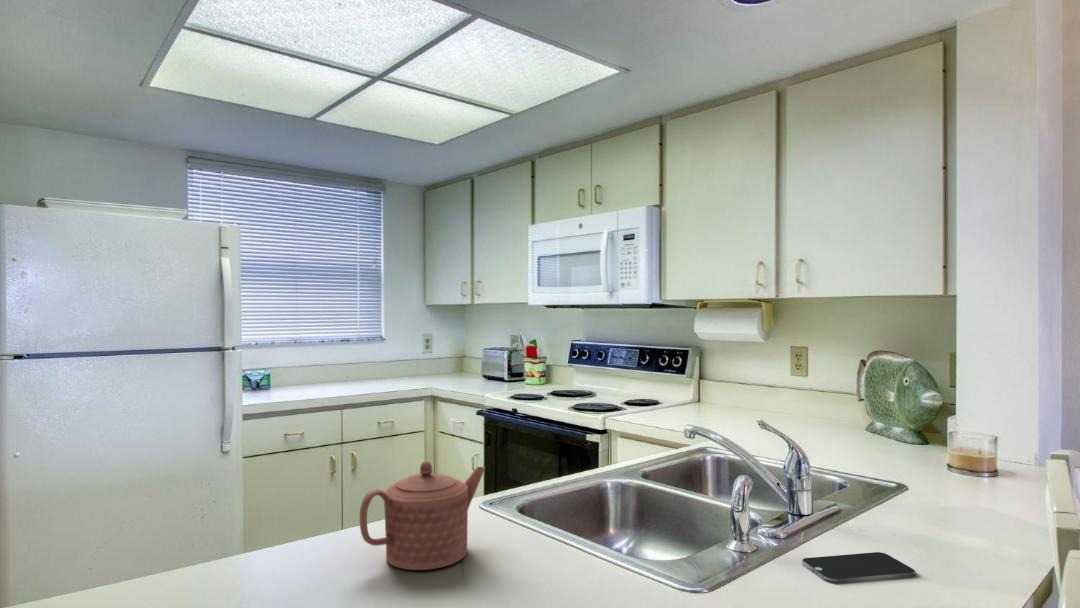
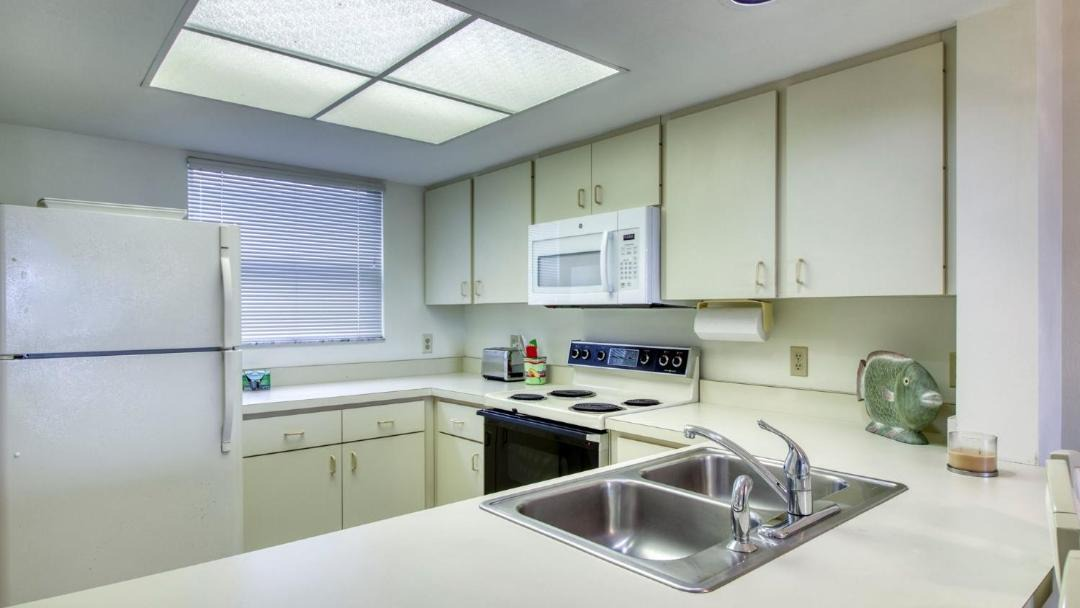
- smartphone (857, 567)
- teapot (427, 507)
